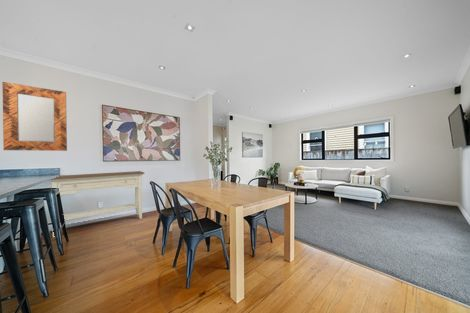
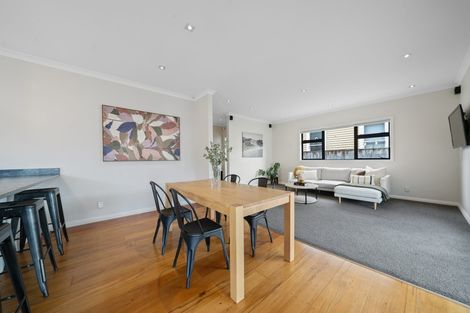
- home mirror (37, 119)
- console table (103, 208)
